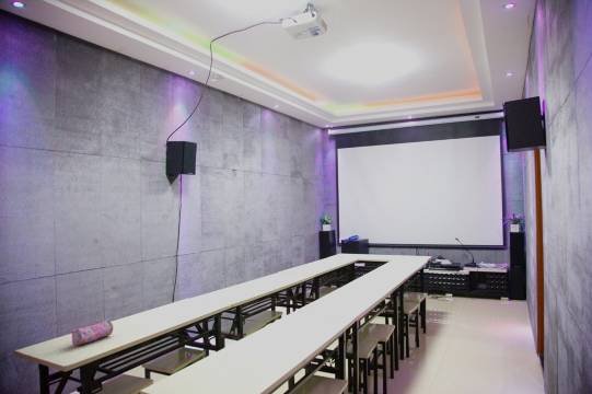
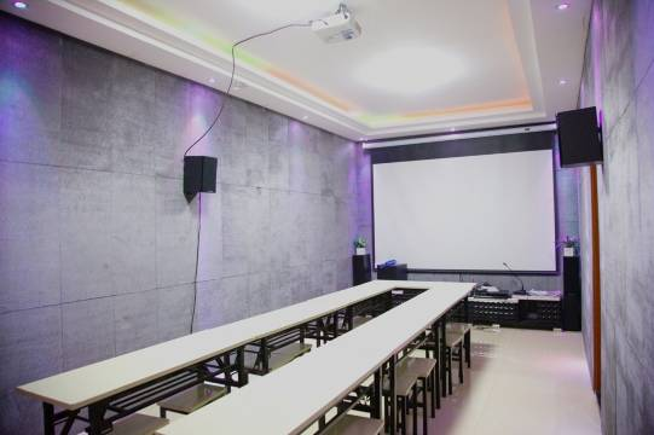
- pencil case (92, 332)
